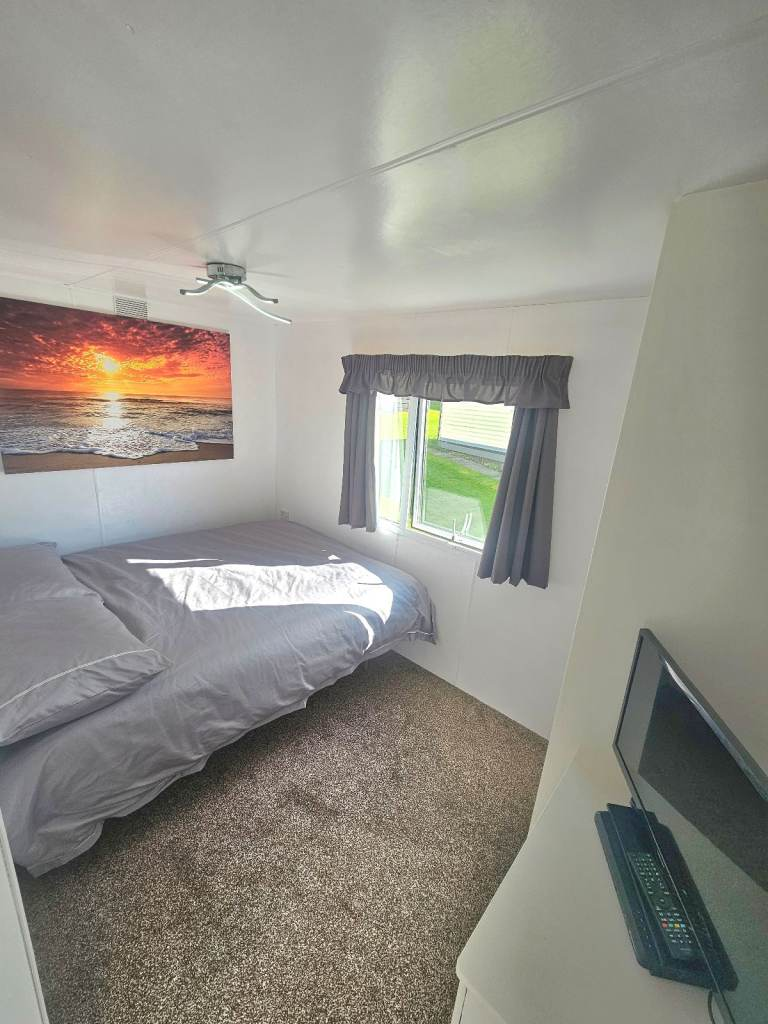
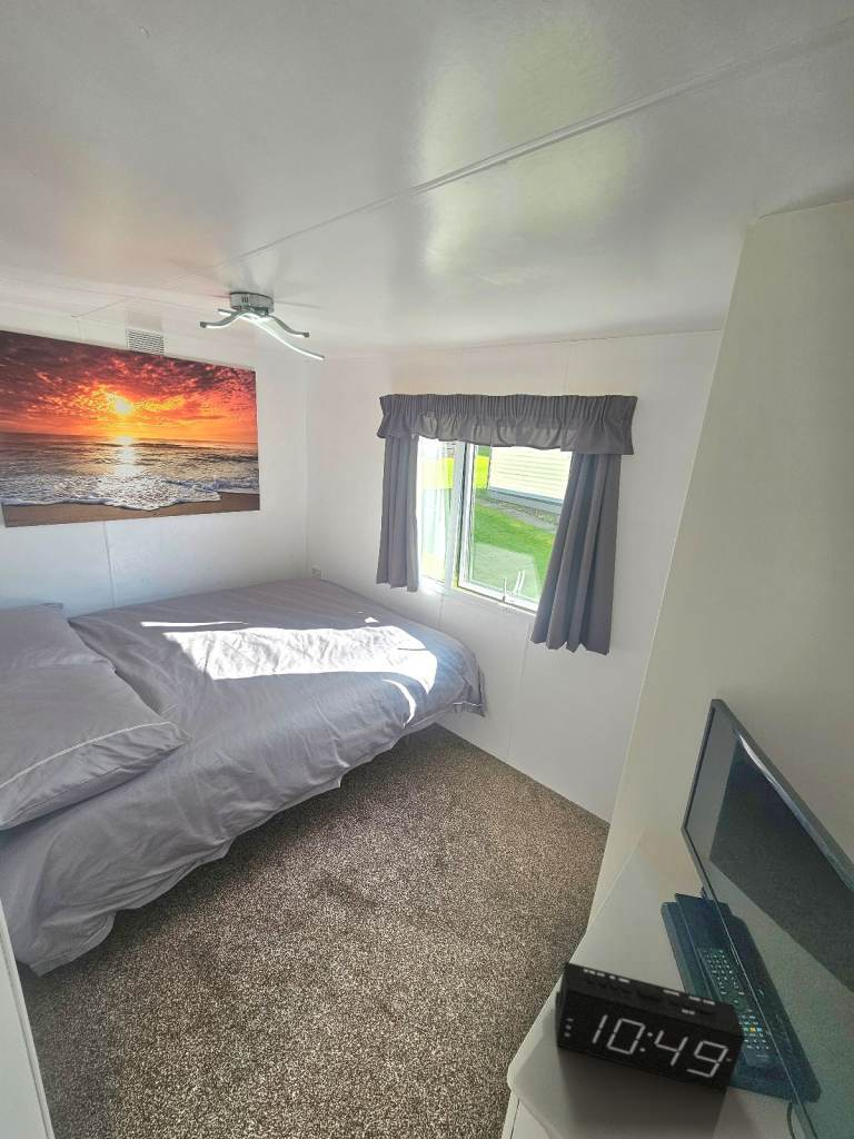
+ alarm clock (640, 1016)
